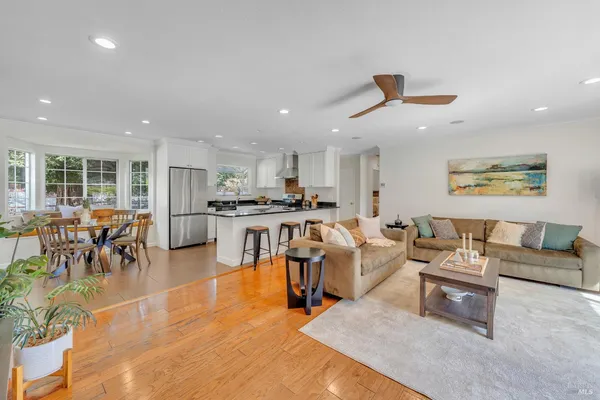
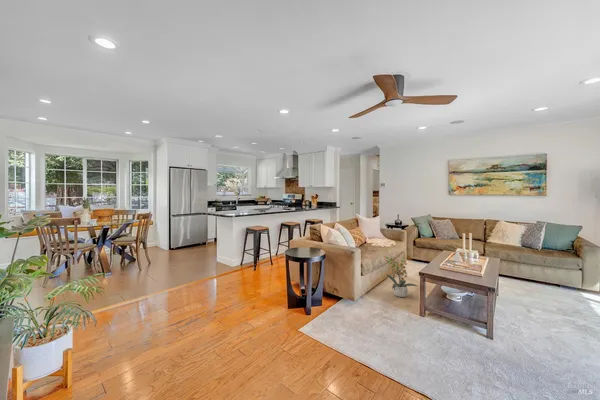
+ potted plant (398, 275)
